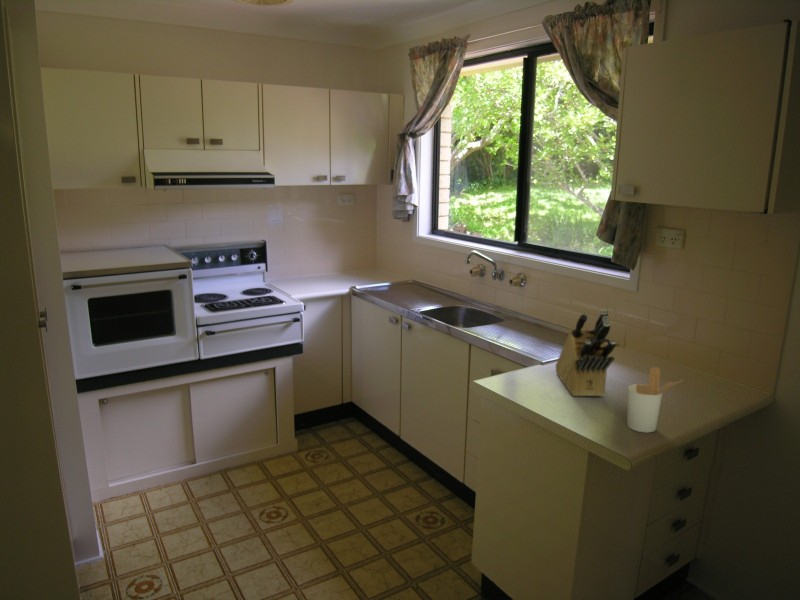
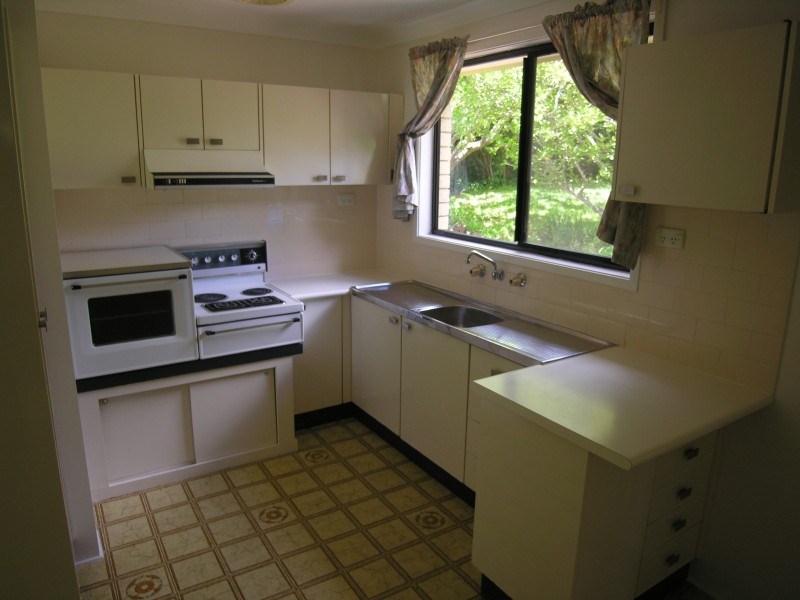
- utensil holder (652, 401)
- knife block (584, 346)
